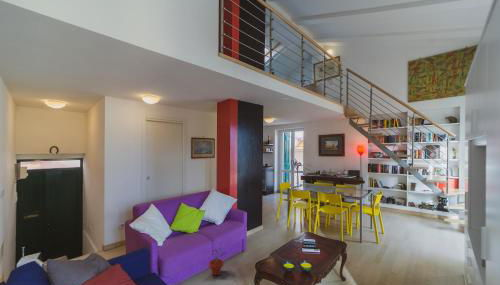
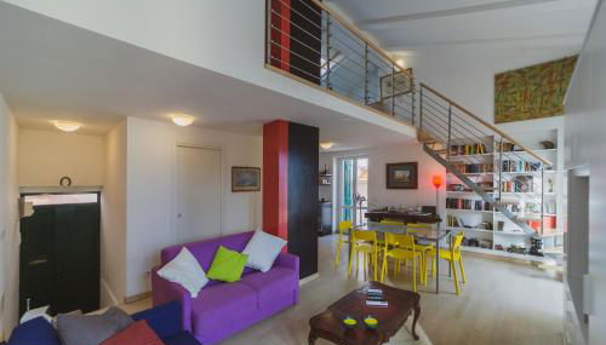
- potted plant (216, 260)
